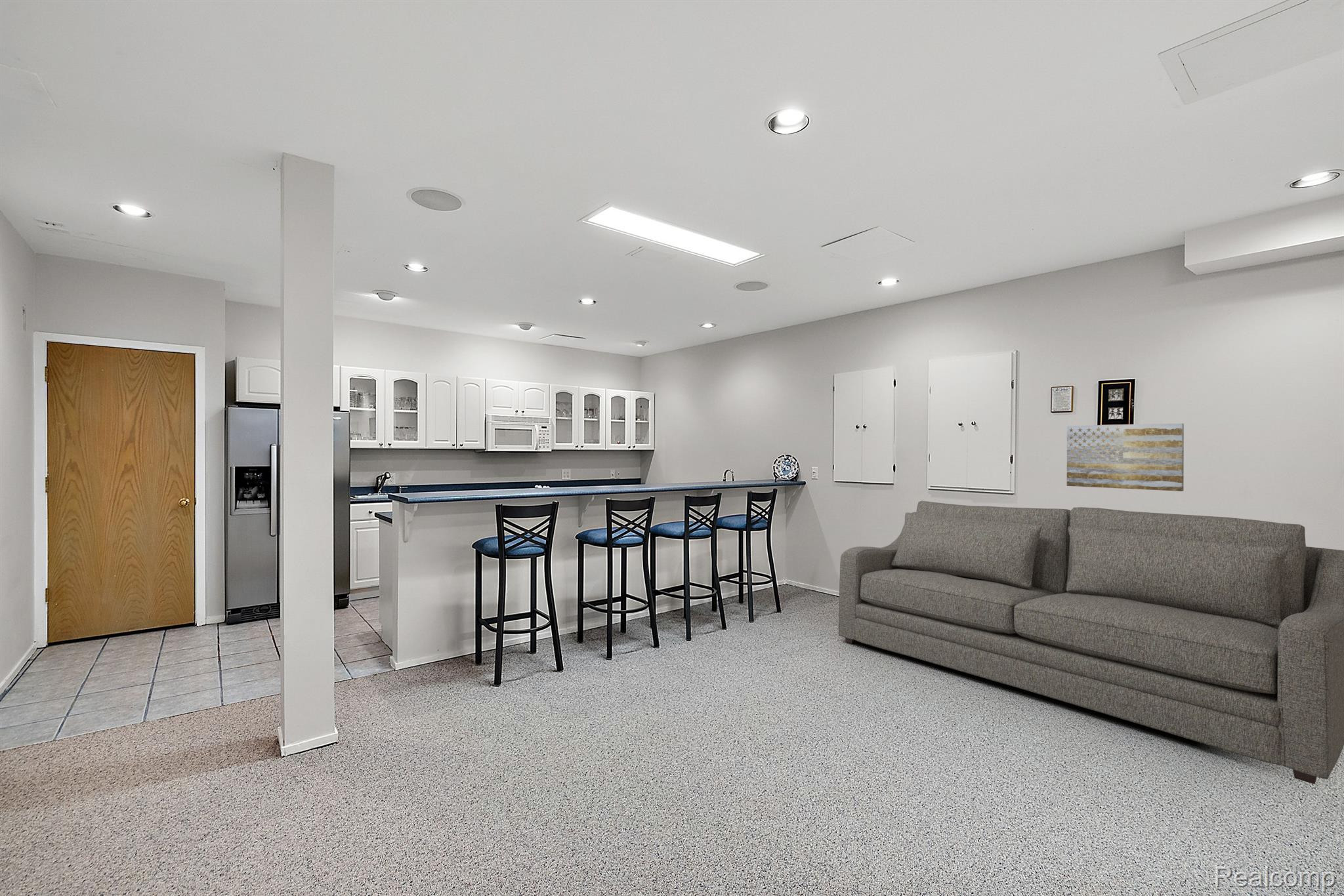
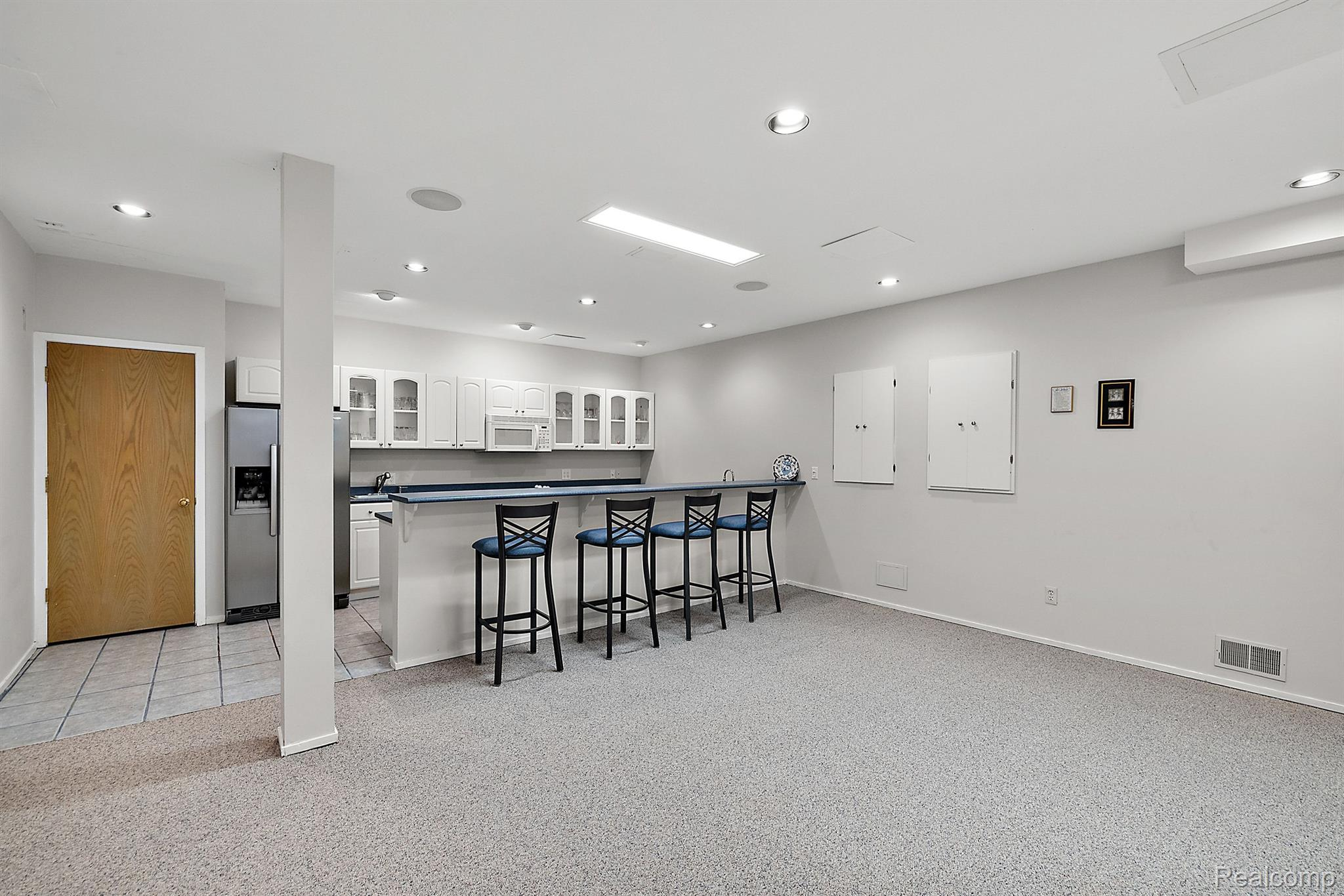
- wall art (1122, 457)
- sofa (1053, 591)
